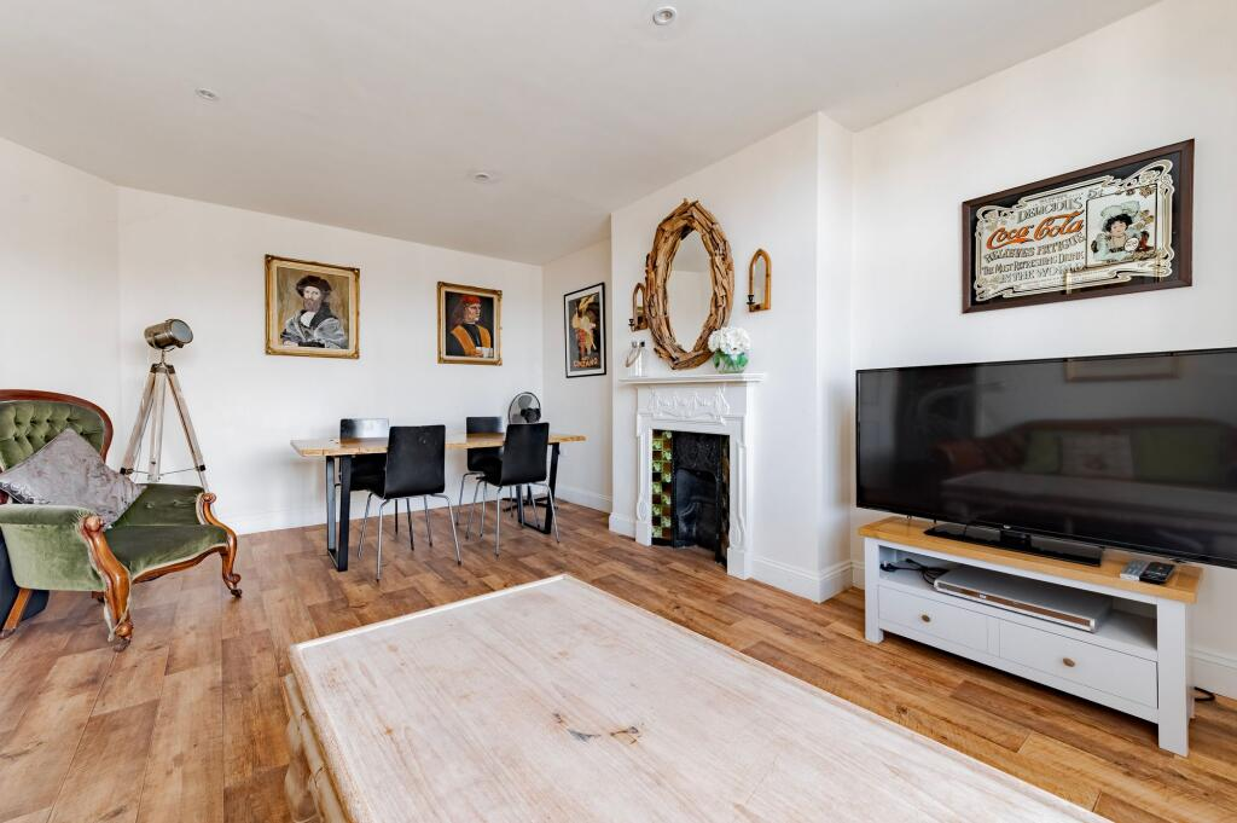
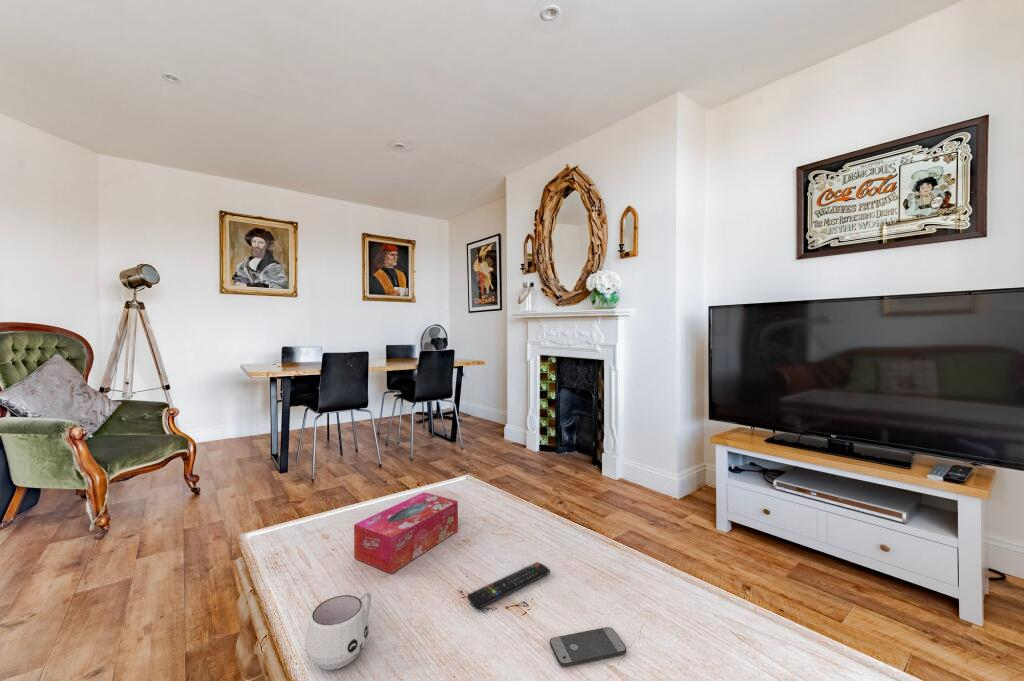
+ mug (345, 626)
+ tissue box (409, 527)
+ remote control (511, 583)
+ smartphone (587, 646)
